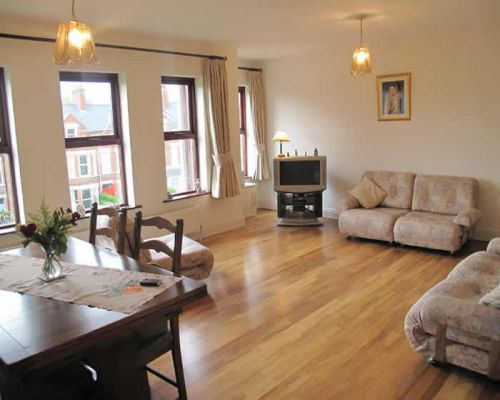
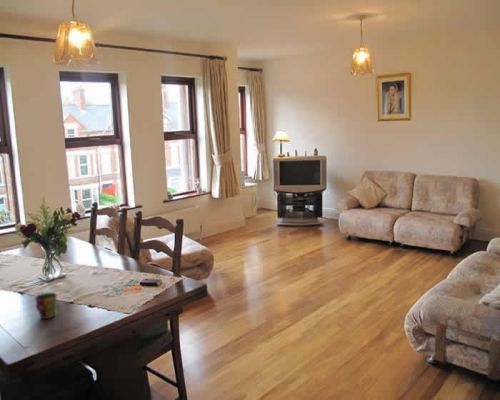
+ cup (45, 307)
